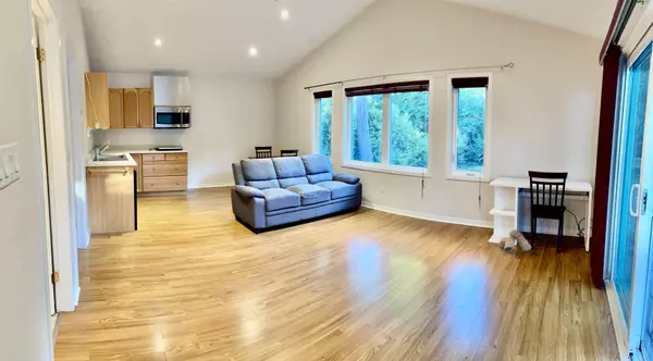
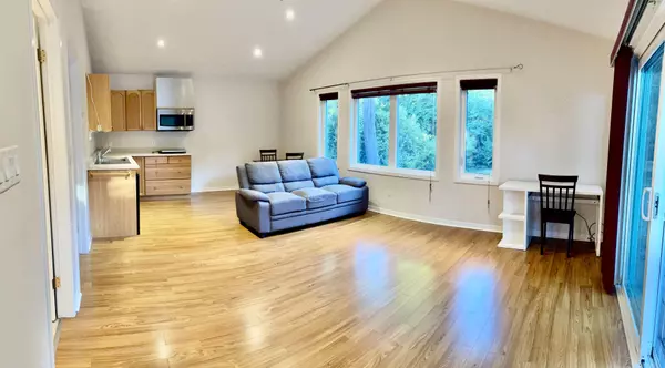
- boots (512, 240)
